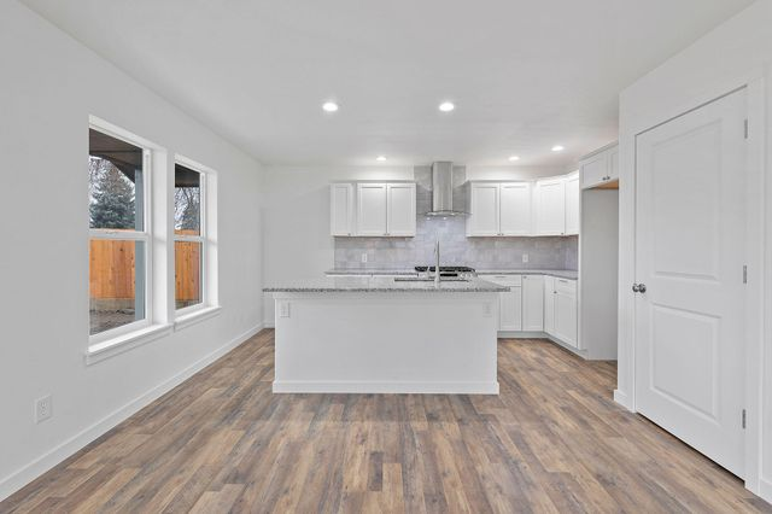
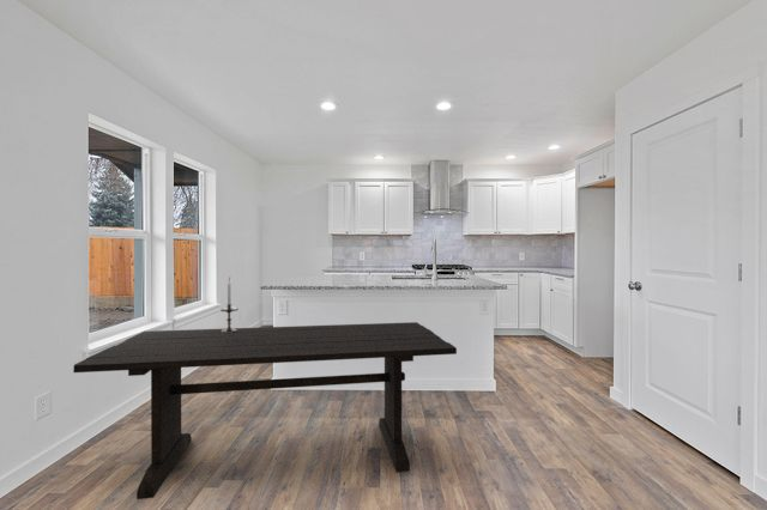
+ dining table (285, 387)
+ candlestick (229, 303)
